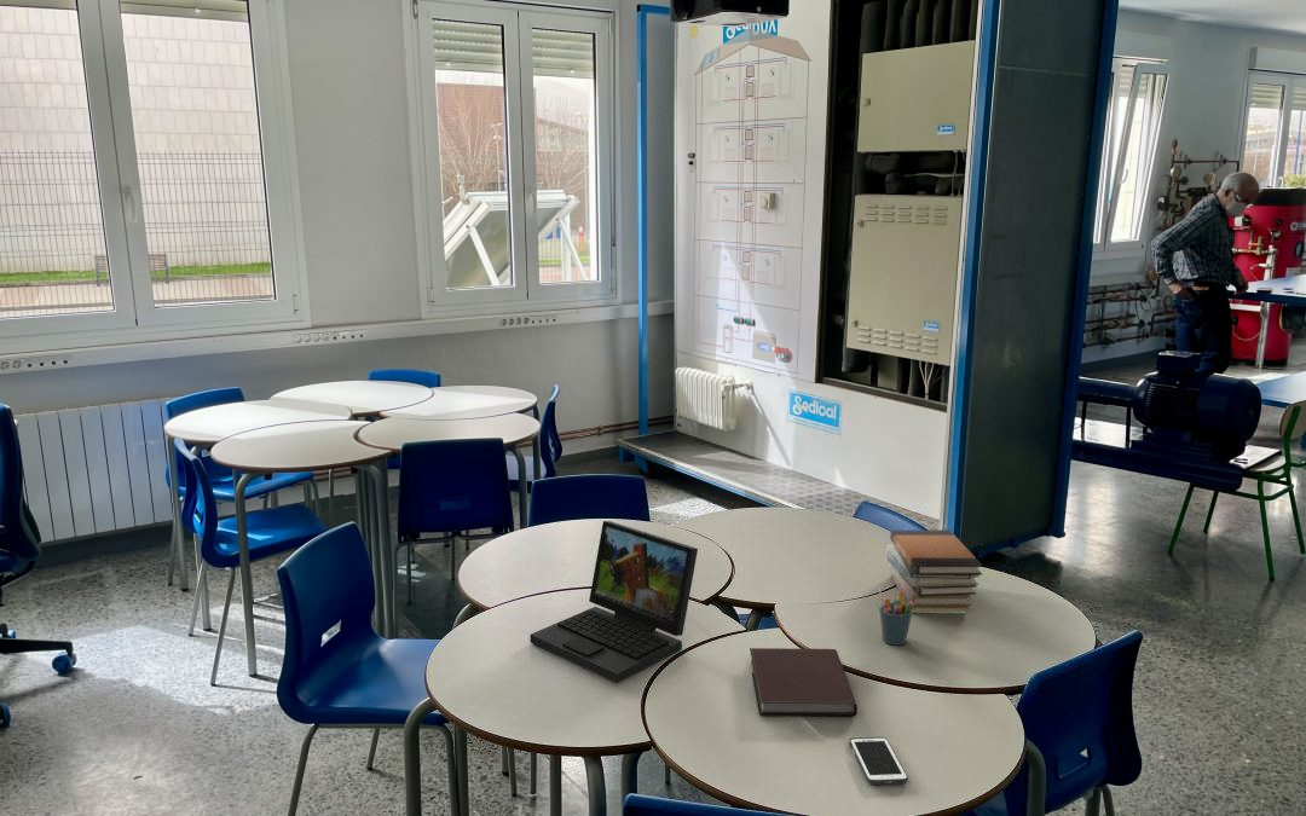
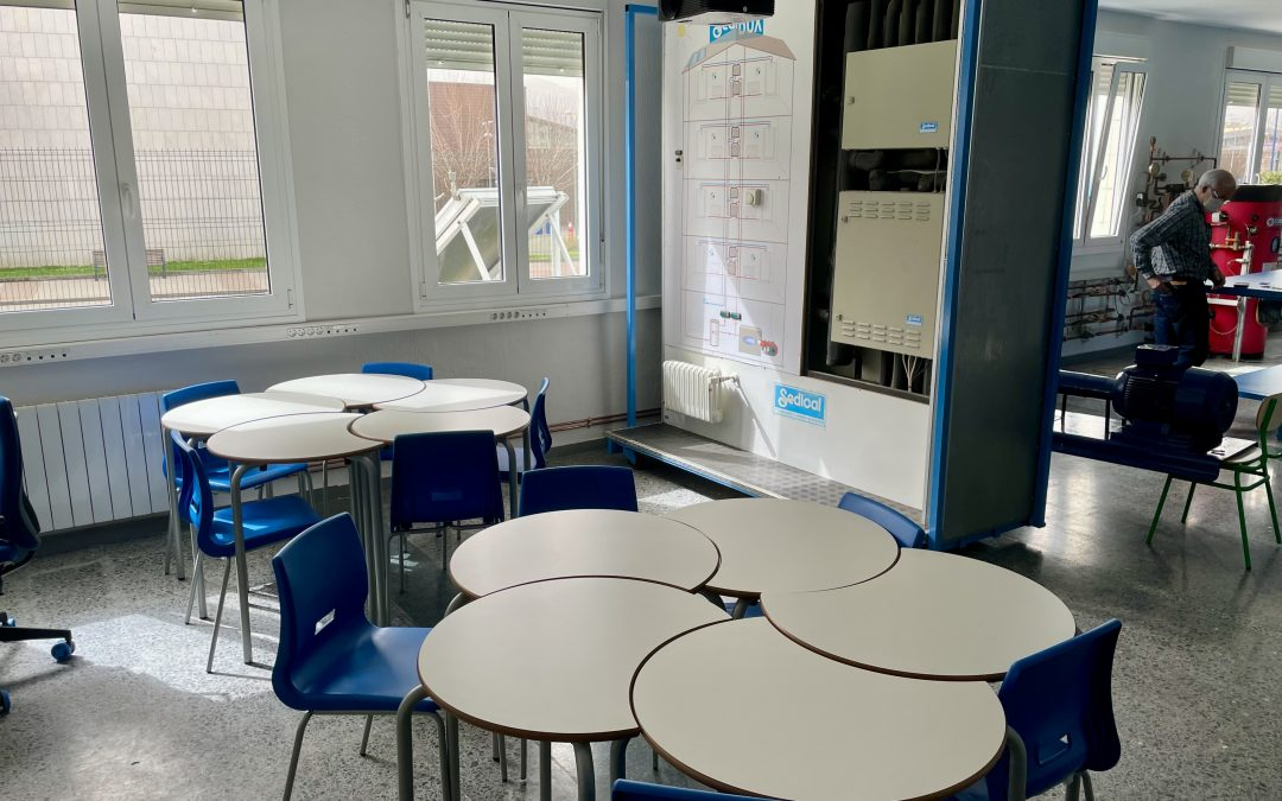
- notebook (799, 679)
- pen holder (895, 615)
- laptop (613, 594)
- cell phone (877, 759)
- book stack (930, 571)
